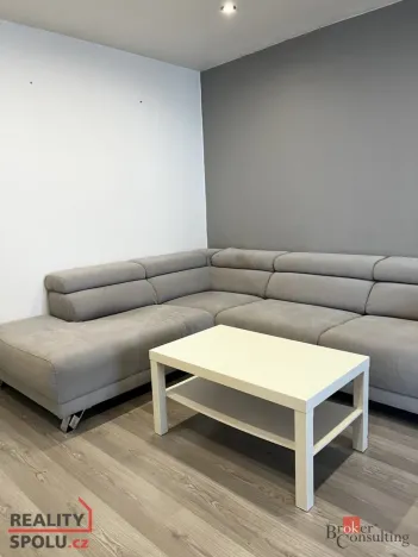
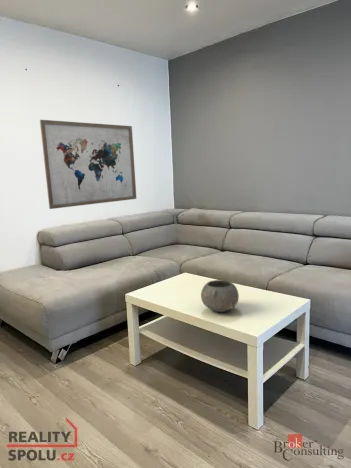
+ bowl (220, 296)
+ wall art (94, 164)
